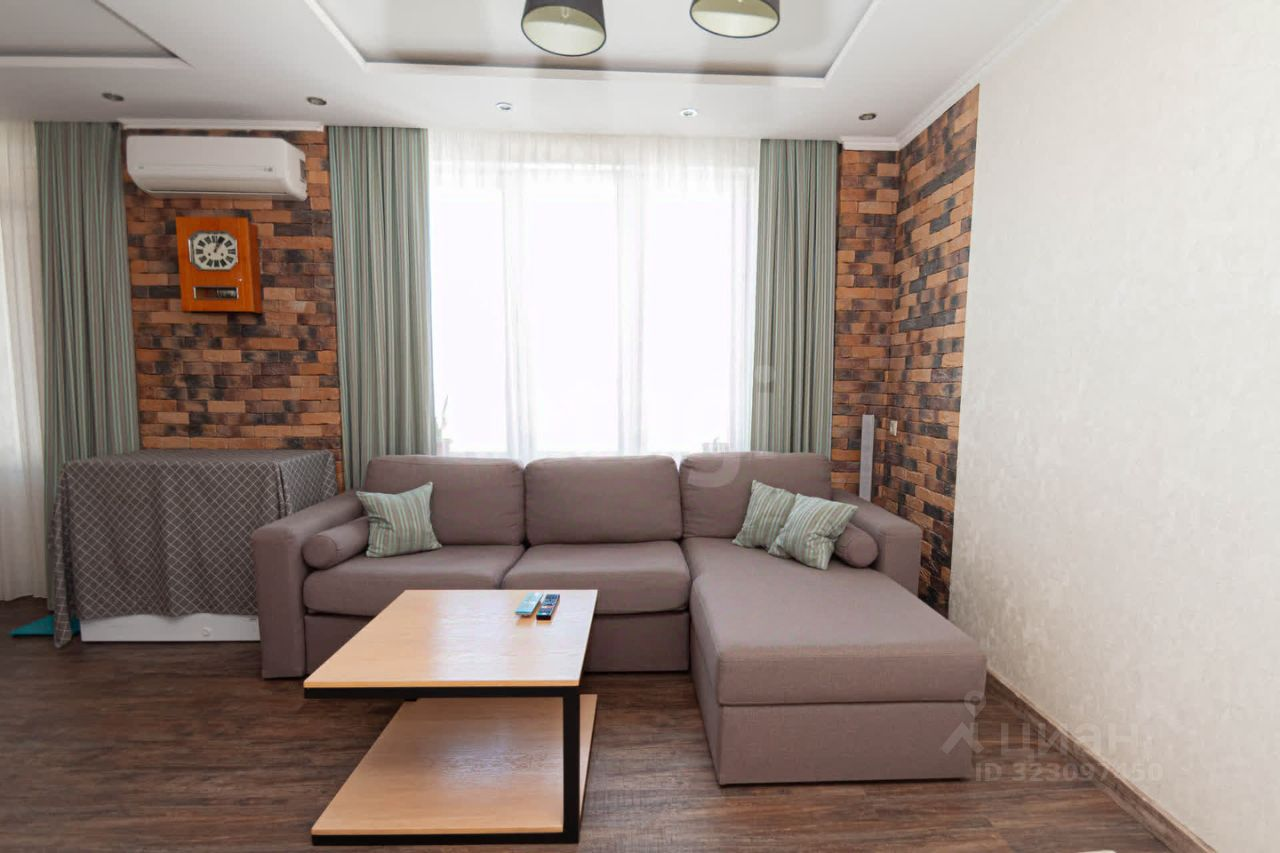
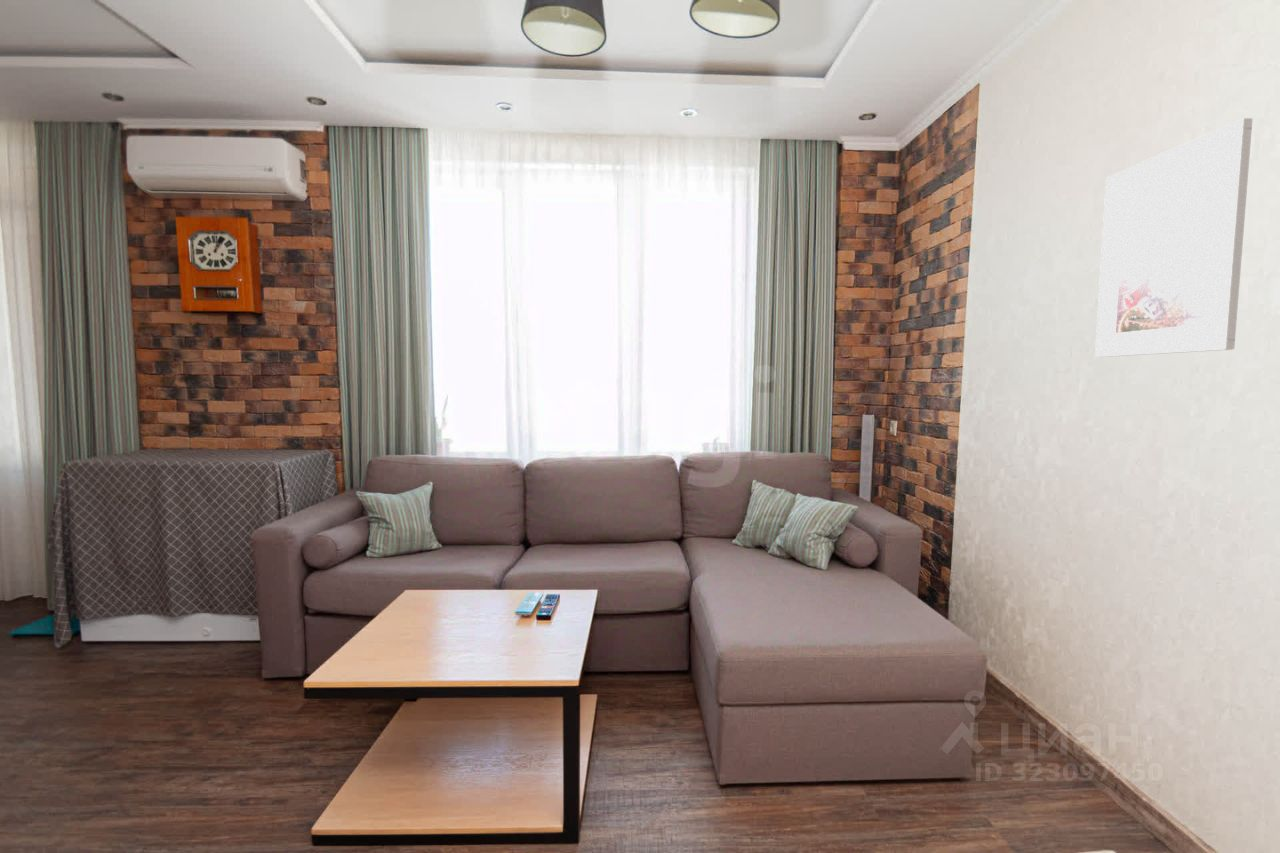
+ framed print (1162, 253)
